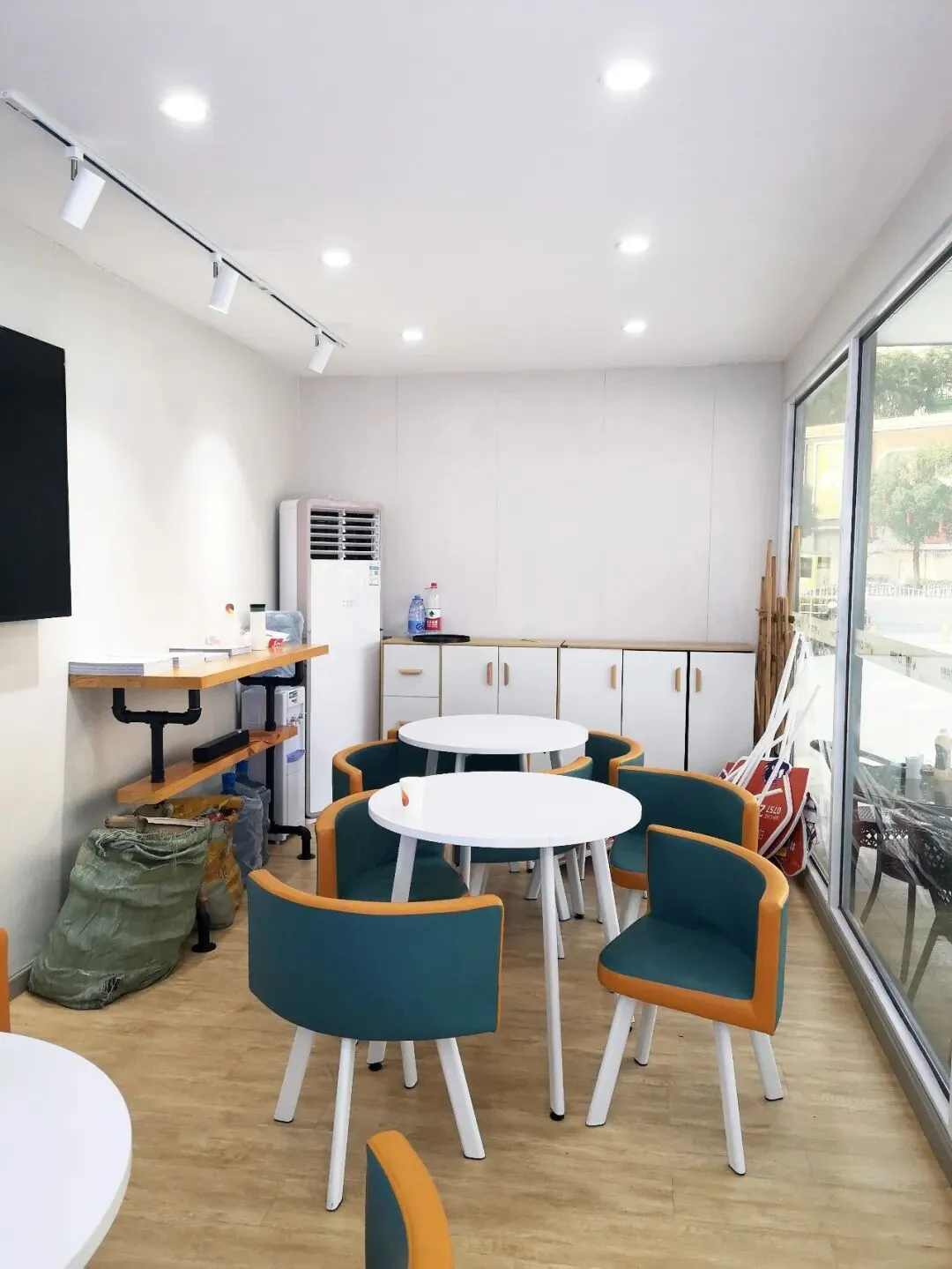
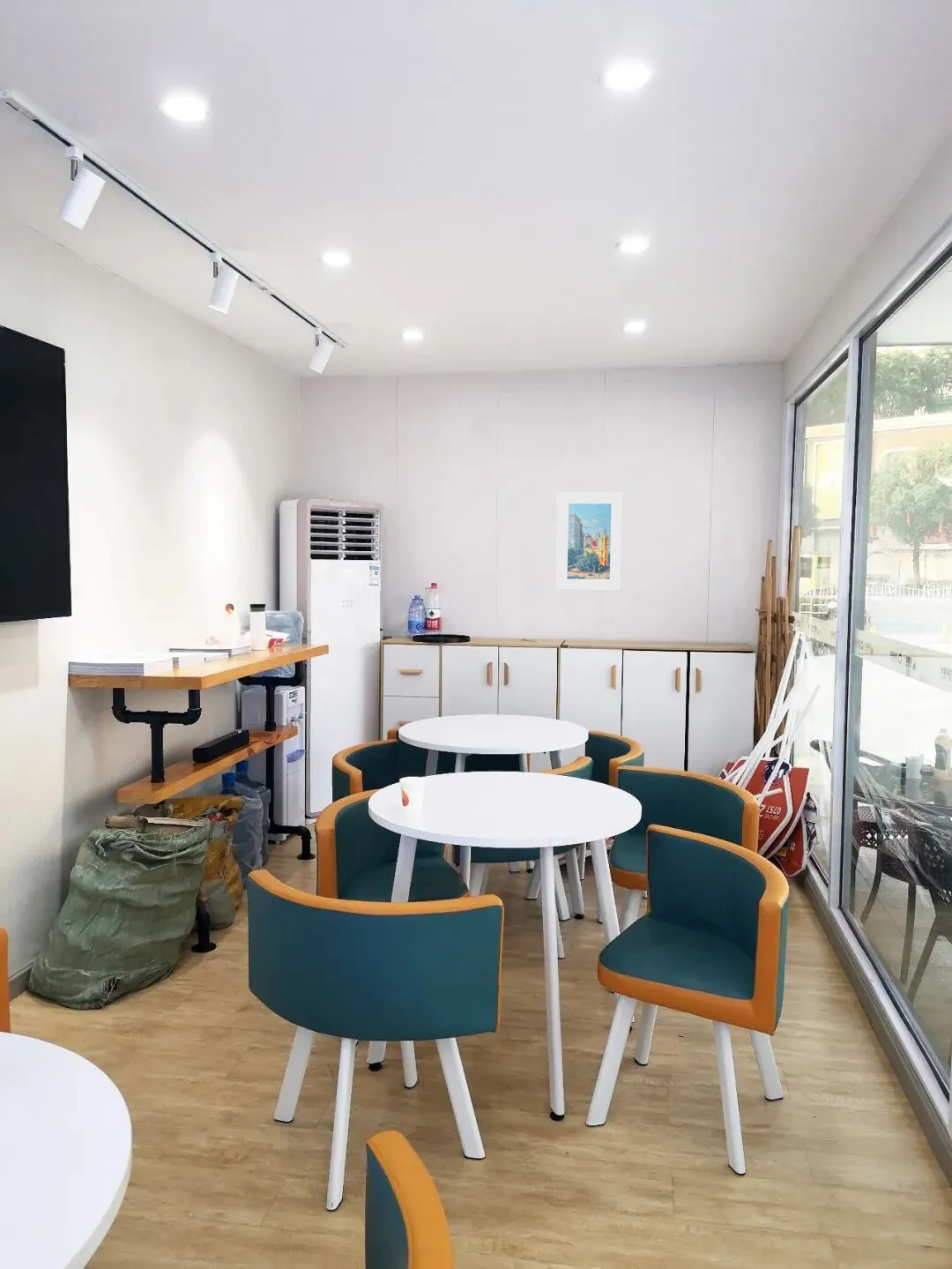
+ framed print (589, 541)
